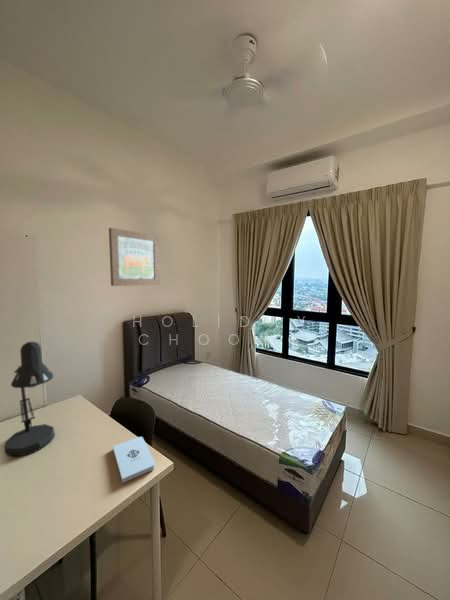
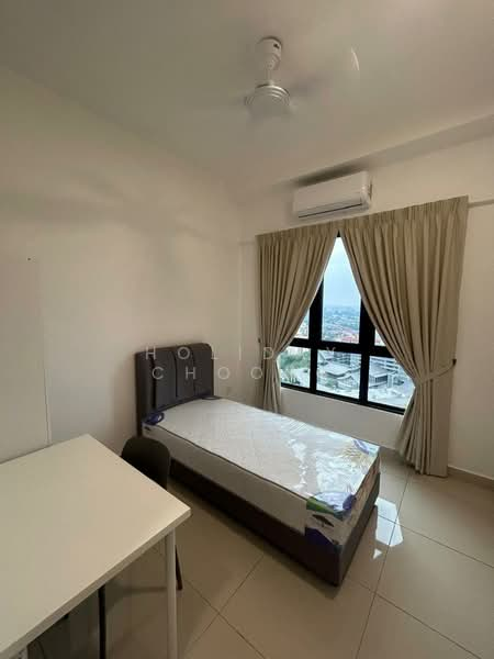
- desk lamp (24, 392)
- notepad (133, 456)
- wall art (136, 259)
